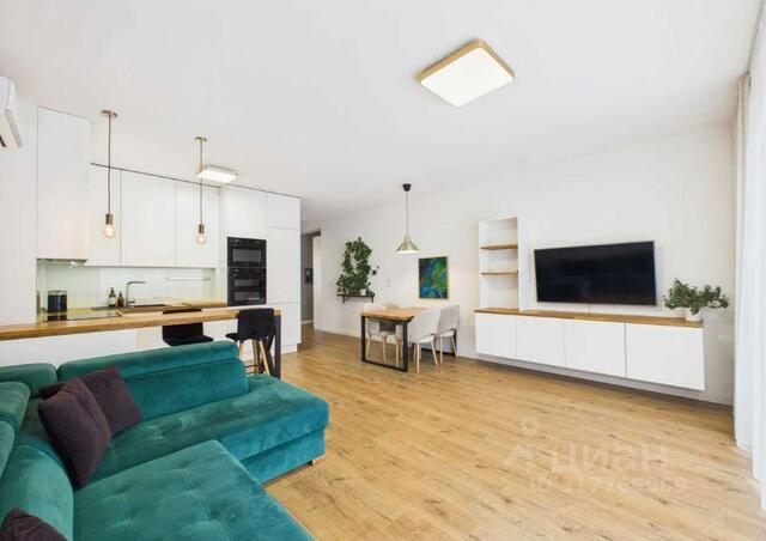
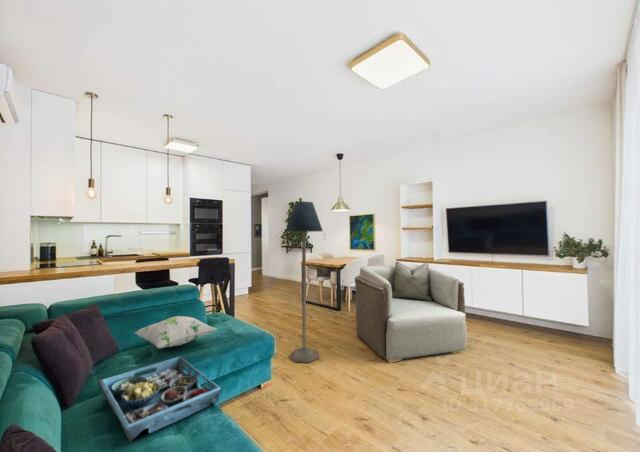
+ floor lamp (304, 278)
+ serving tray (158, 391)
+ armchair (406, 303)
+ decorative pillow (176, 330)
